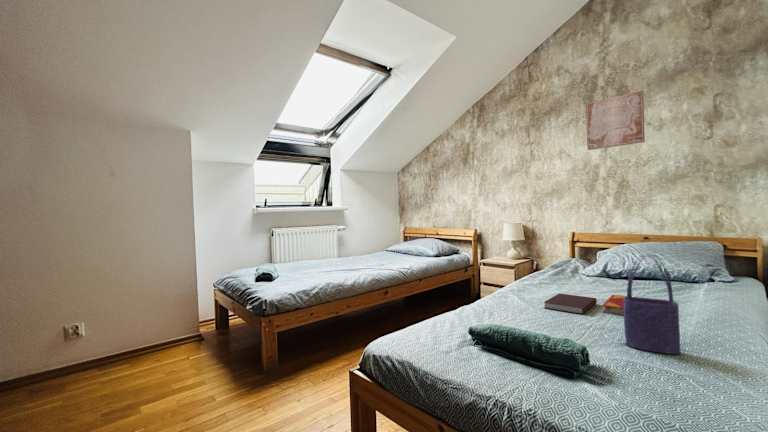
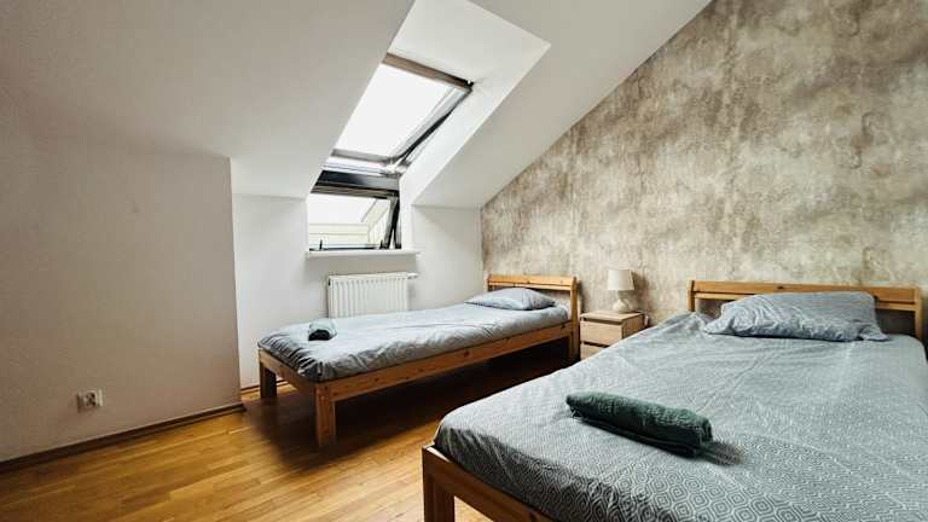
- notebook (570, 303)
- hardback book (623, 306)
- tote bag (650, 302)
- wall art (614, 122)
